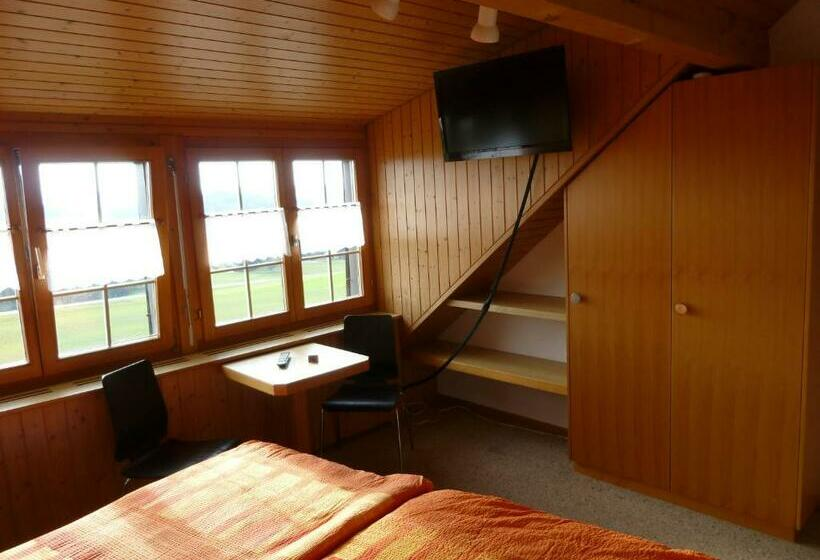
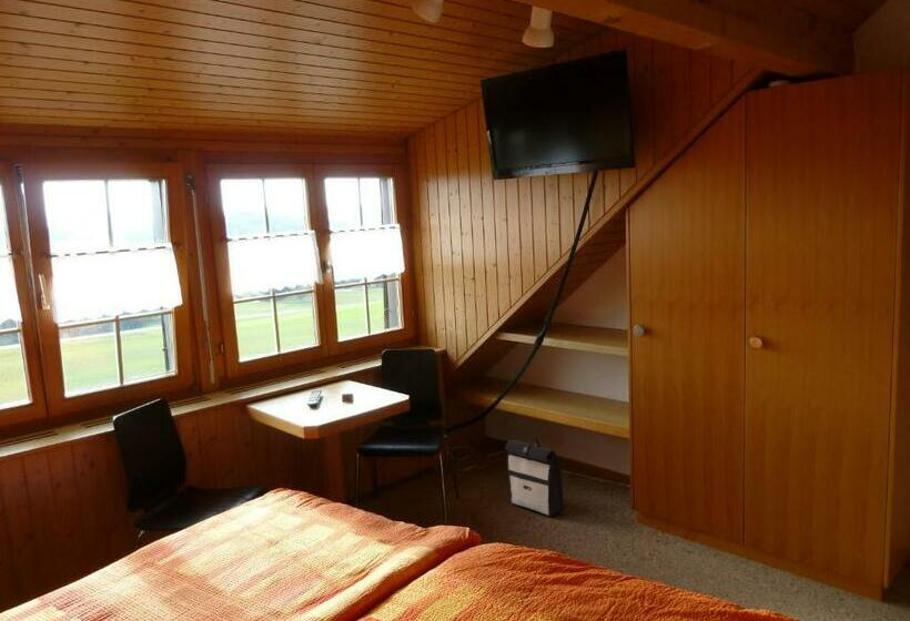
+ backpack (534, 471)
